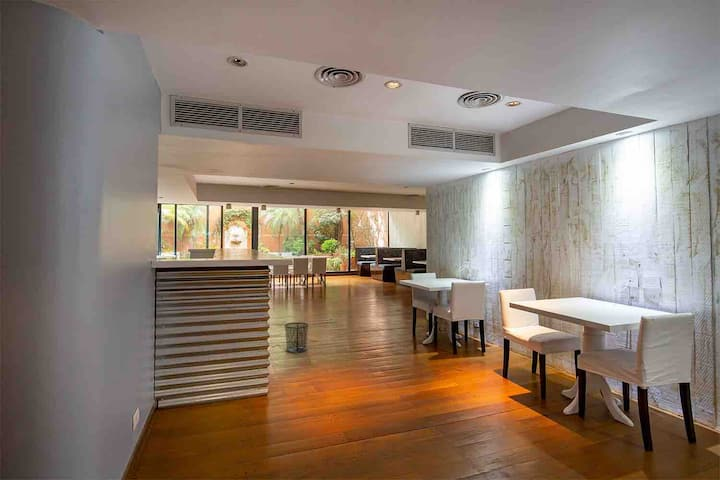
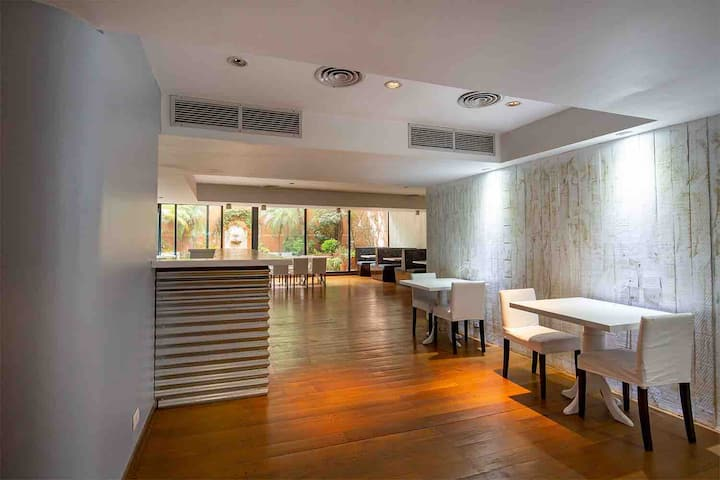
- waste bin (296, 337)
